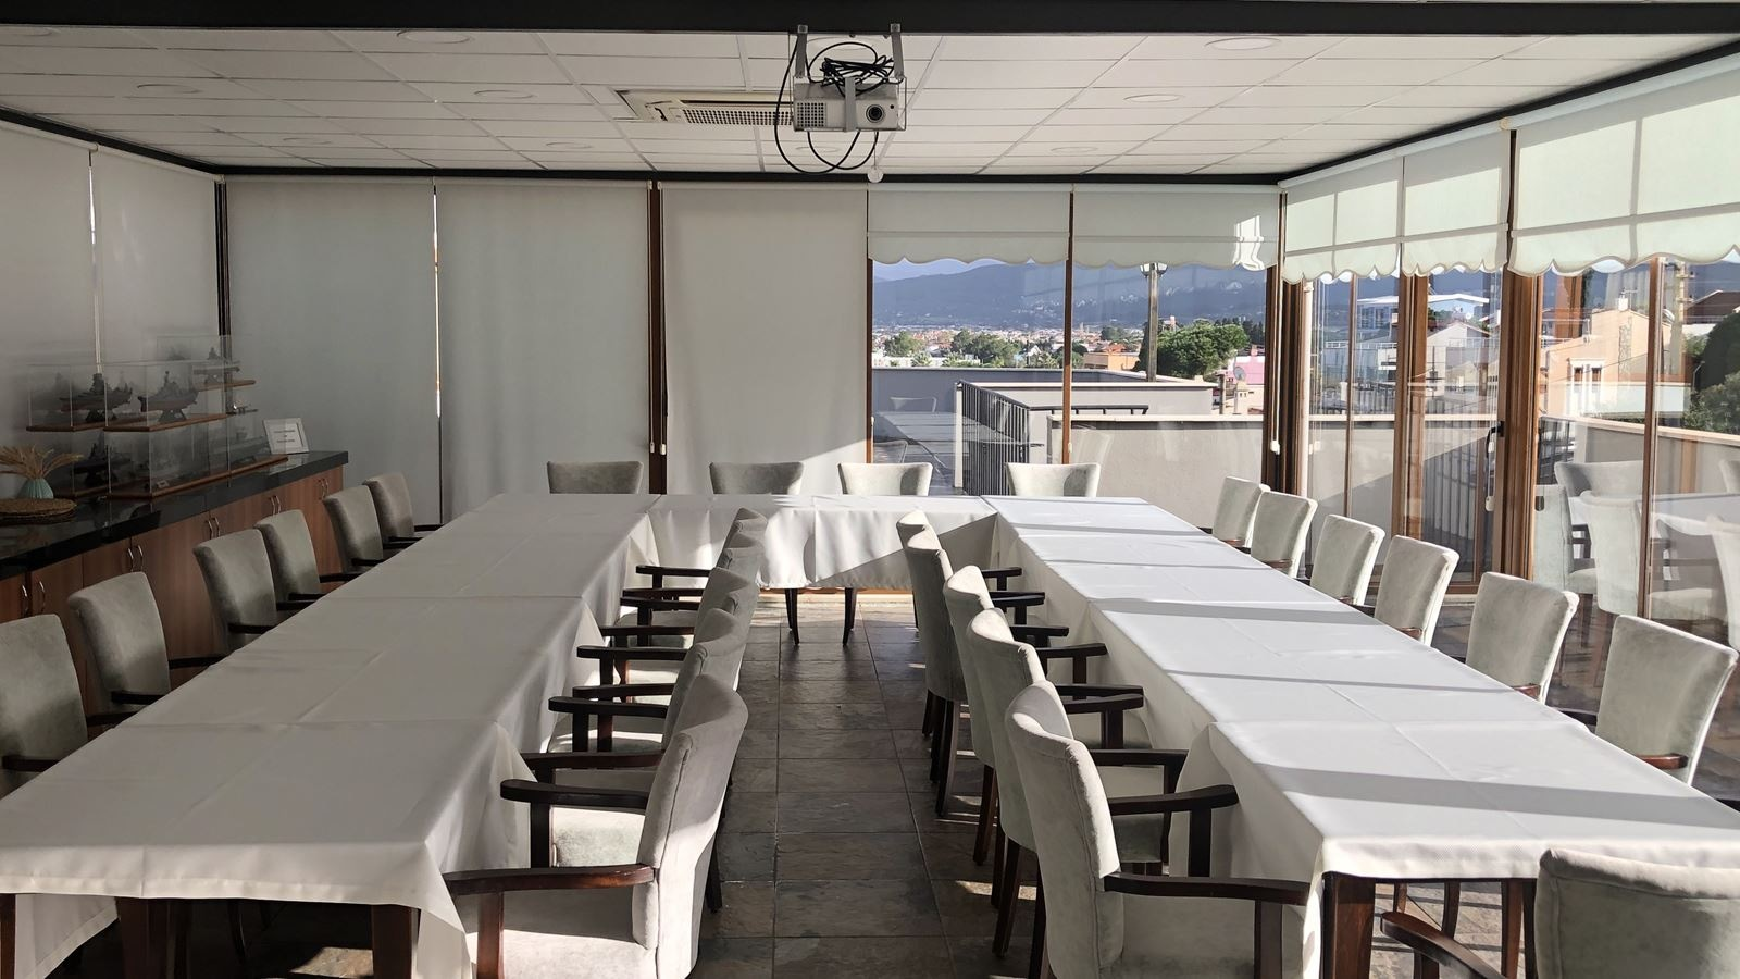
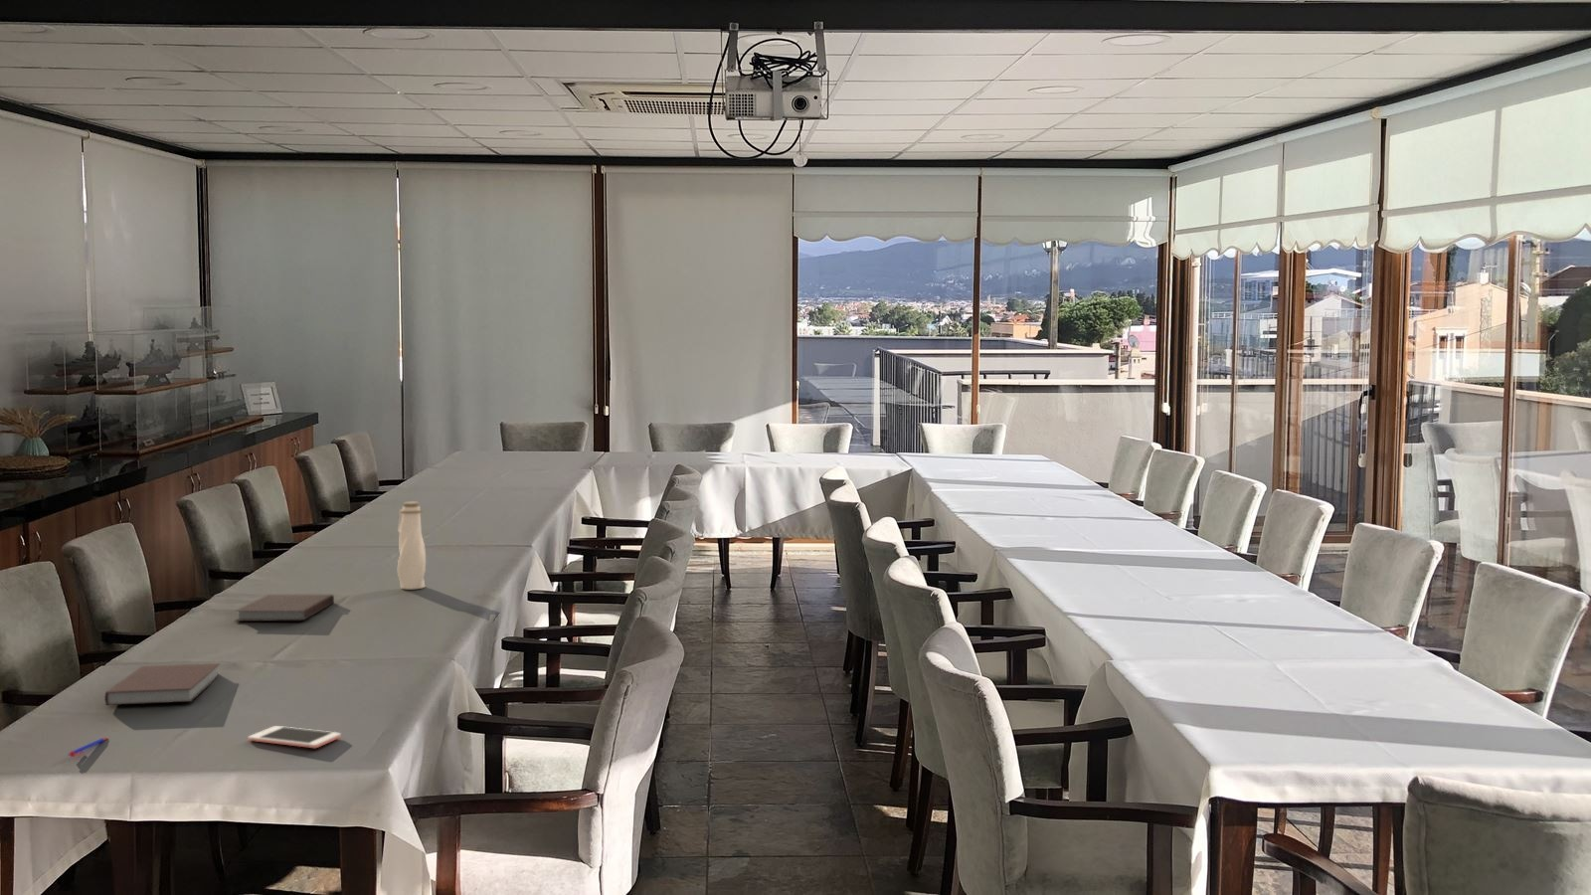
+ cell phone (294, 737)
+ notebook (165, 683)
+ water bottle (410, 544)
+ pen (89, 745)
+ notebook (285, 607)
